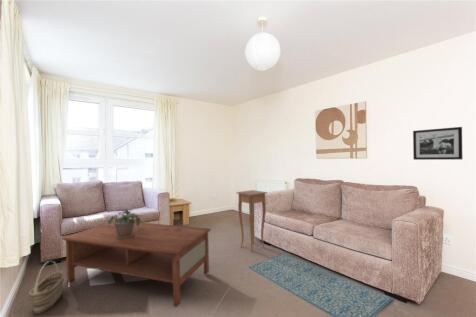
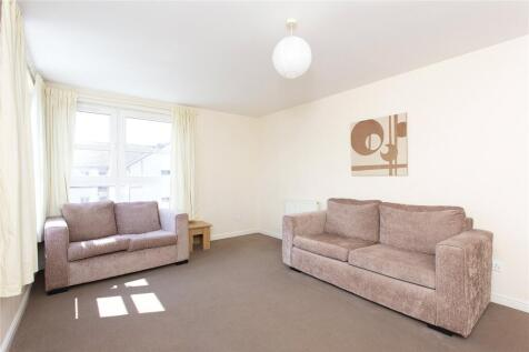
- side table (252, 219)
- picture frame (436, 144)
- coffee table (139, 255)
- rug (310, 280)
- potted plant (128, 218)
- basket (47, 282)
